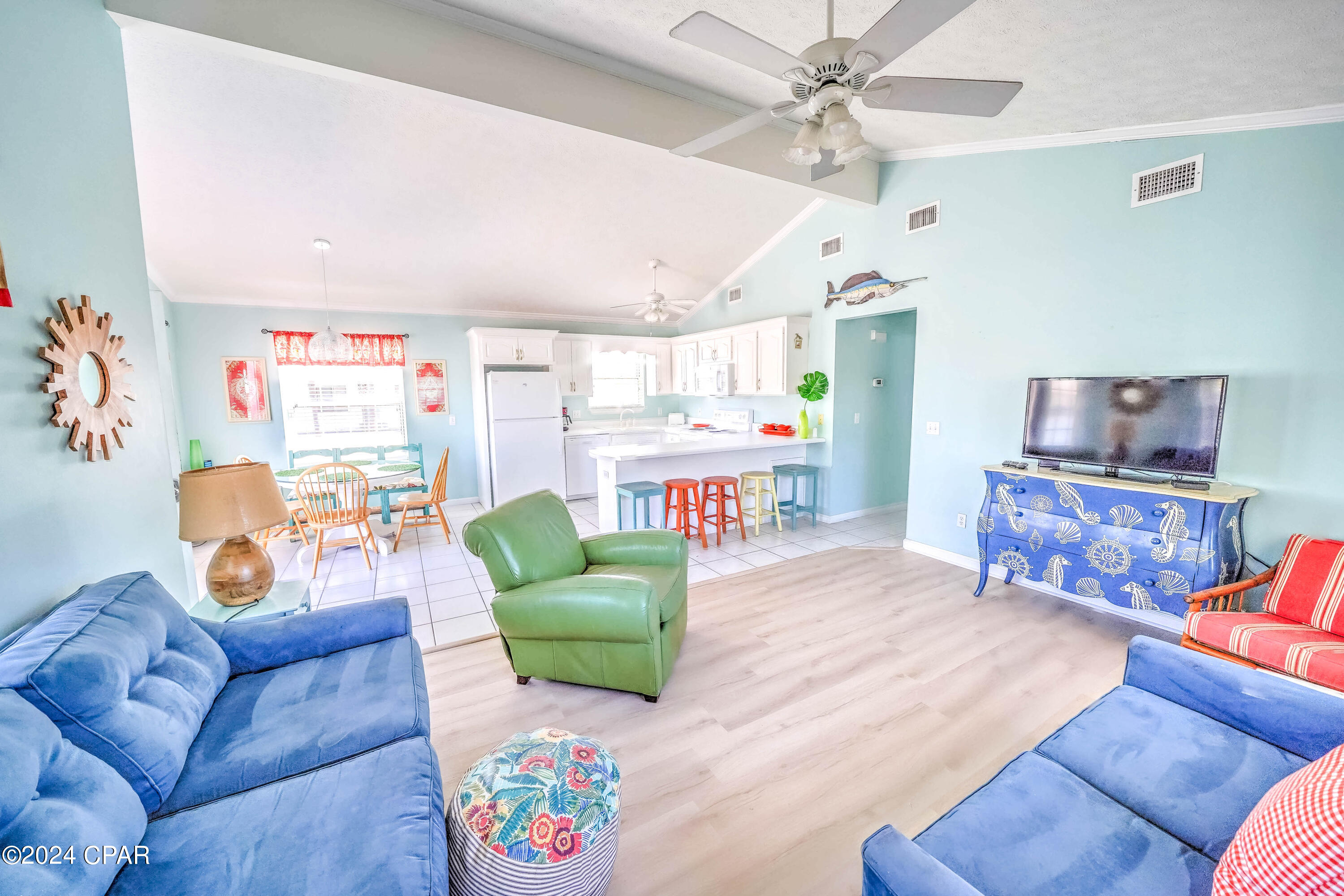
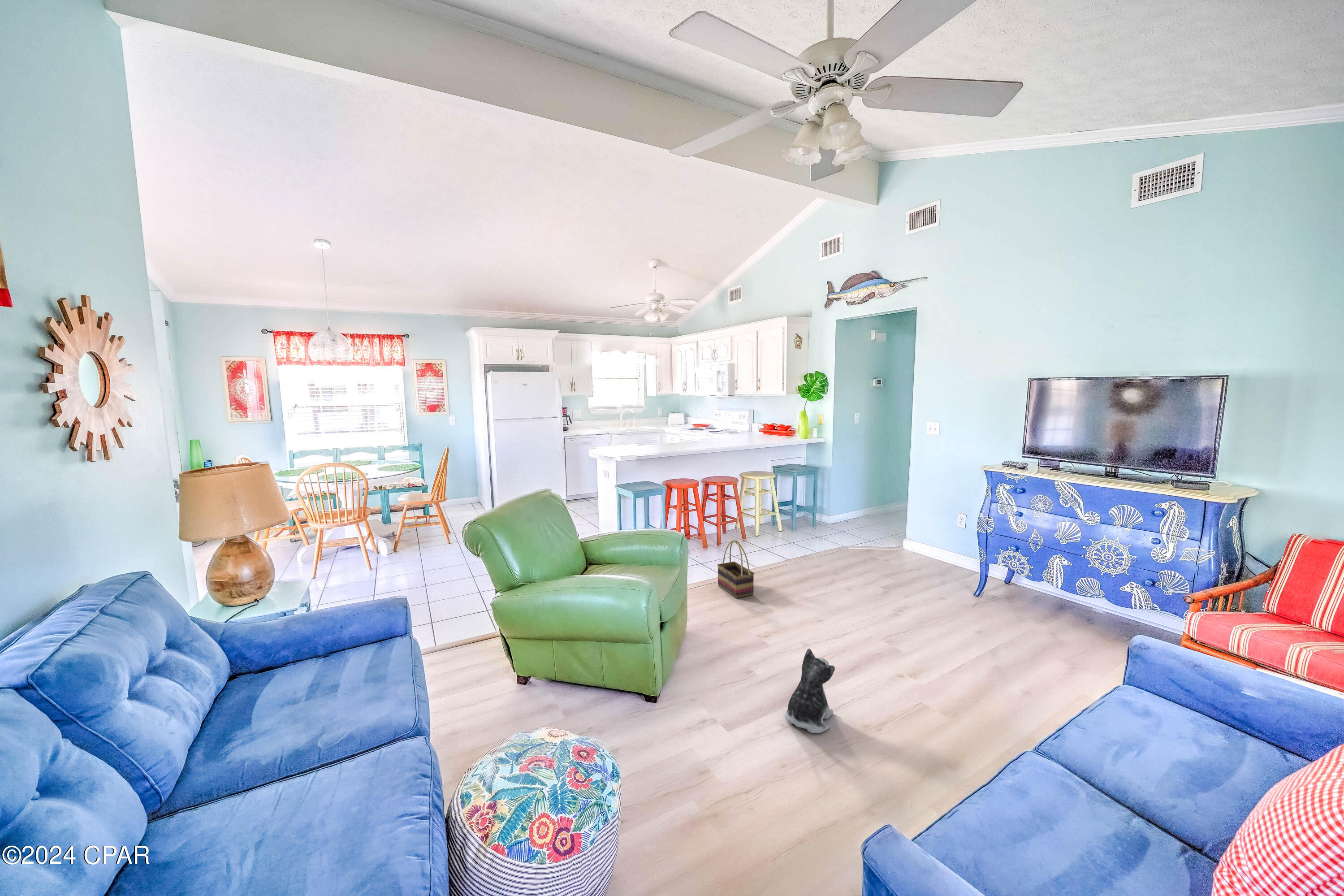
+ basket (735, 565)
+ plush toy (808, 688)
